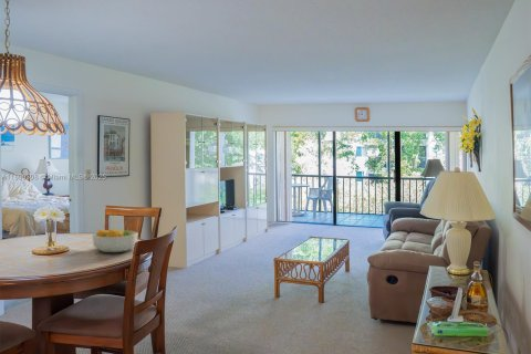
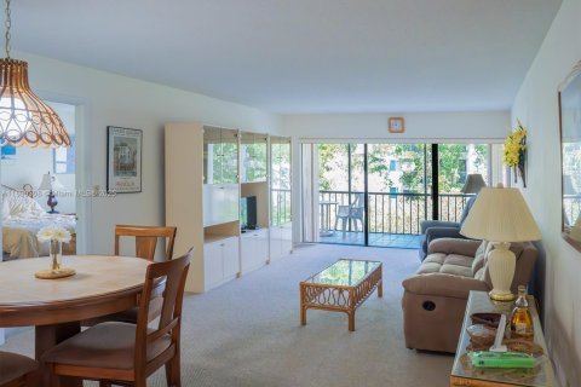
- fruit bowl (115, 238)
